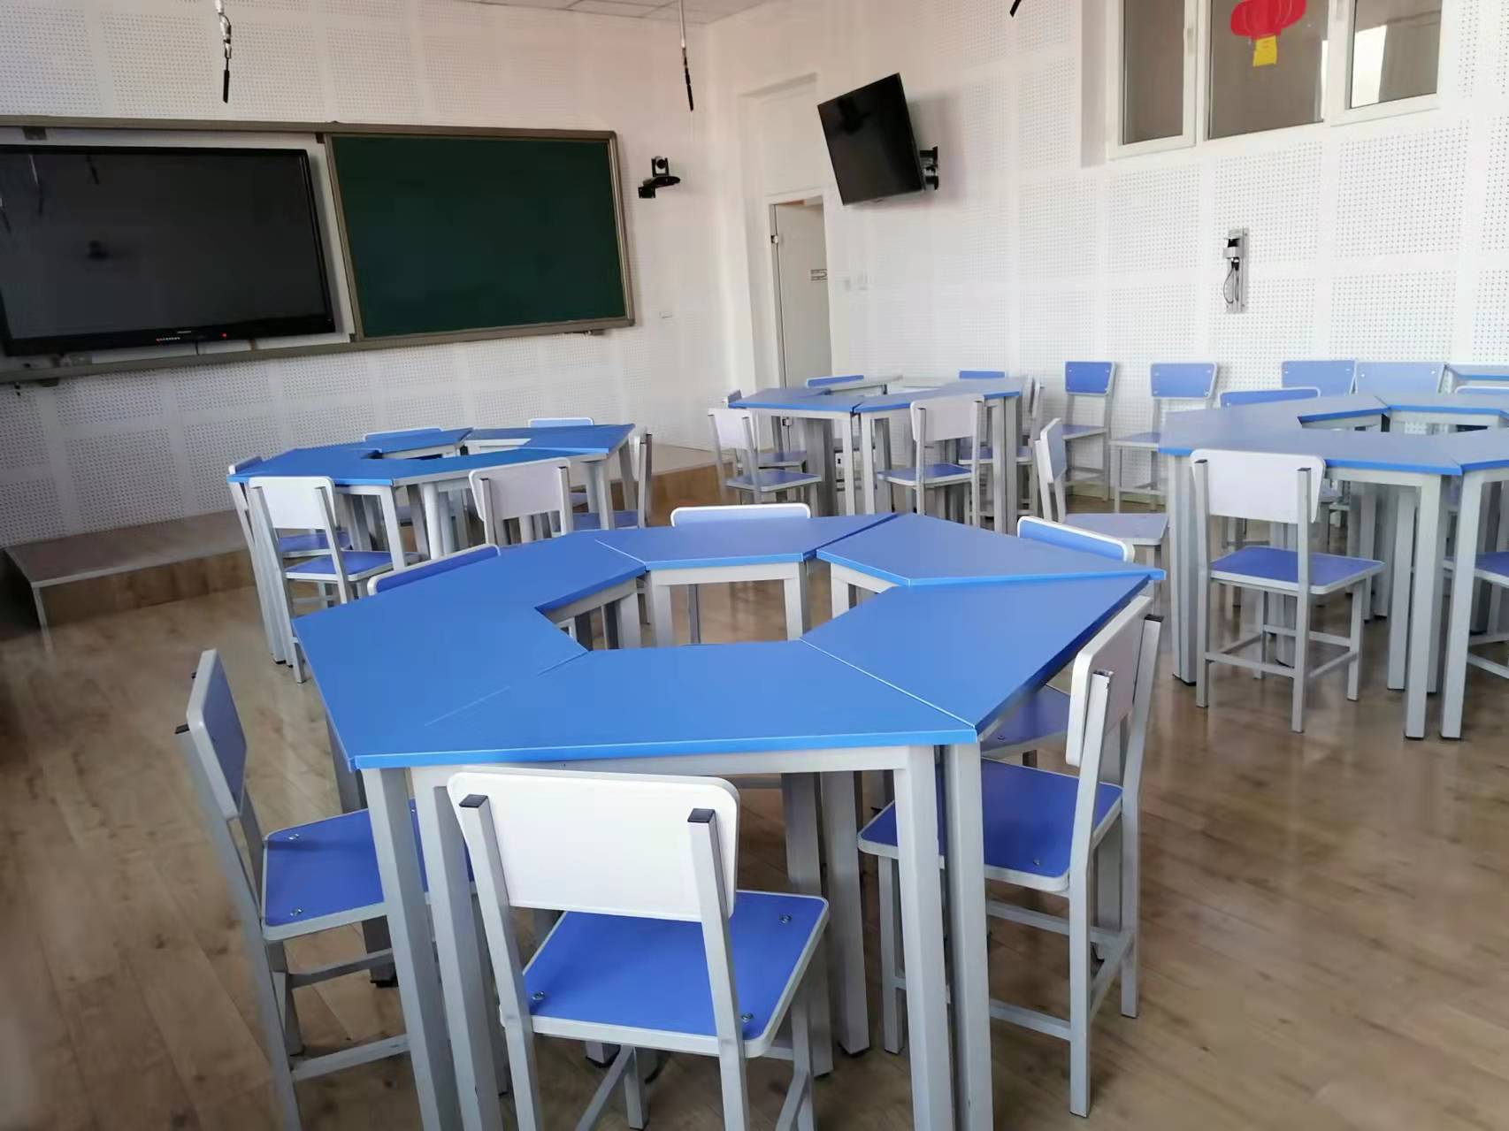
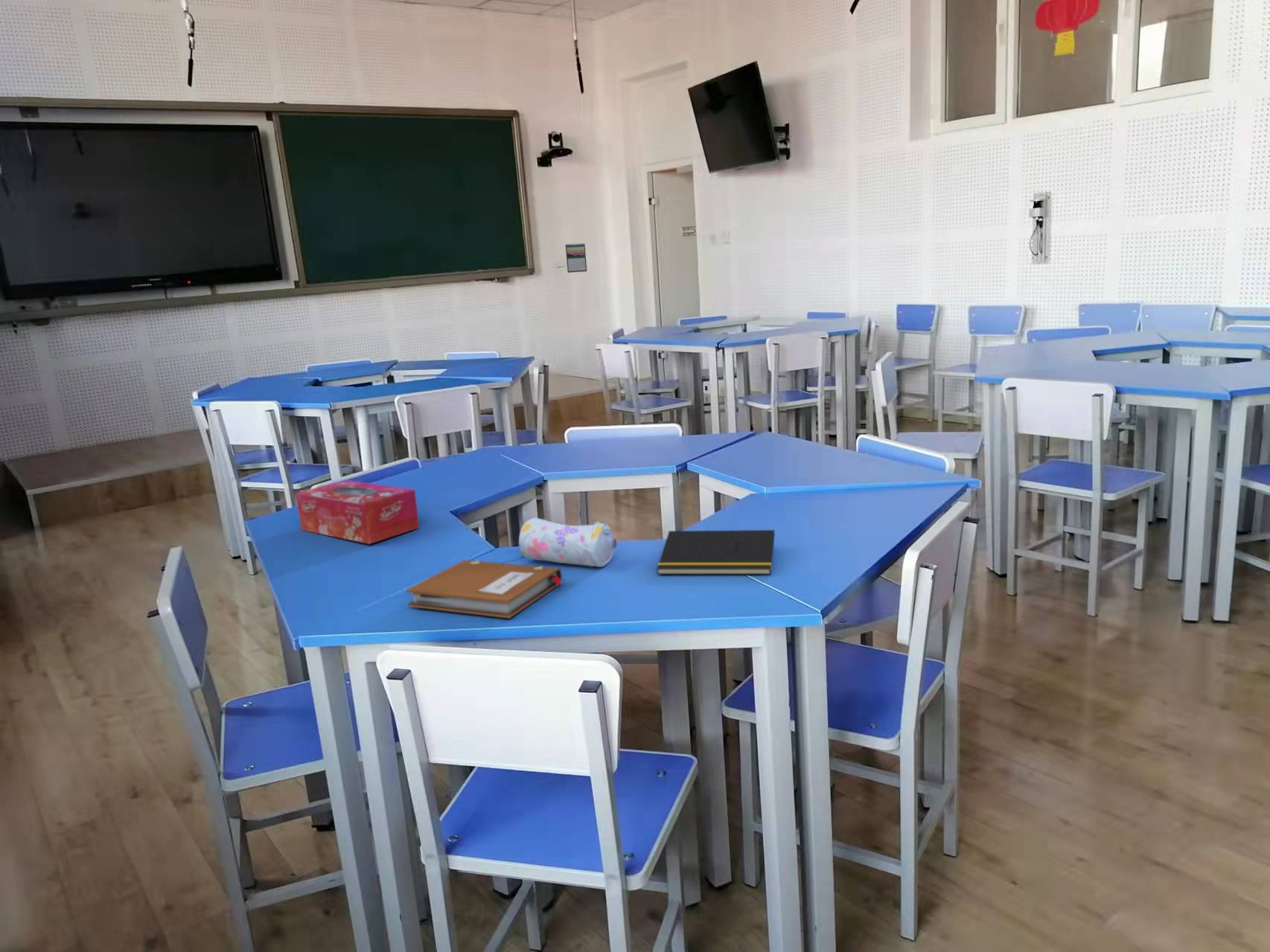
+ pencil case (566, 542)
+ calendar (575, 258)
+ tissue box (357, 510)
+ notebook (489, 586)
+ notepad (717, 552)
